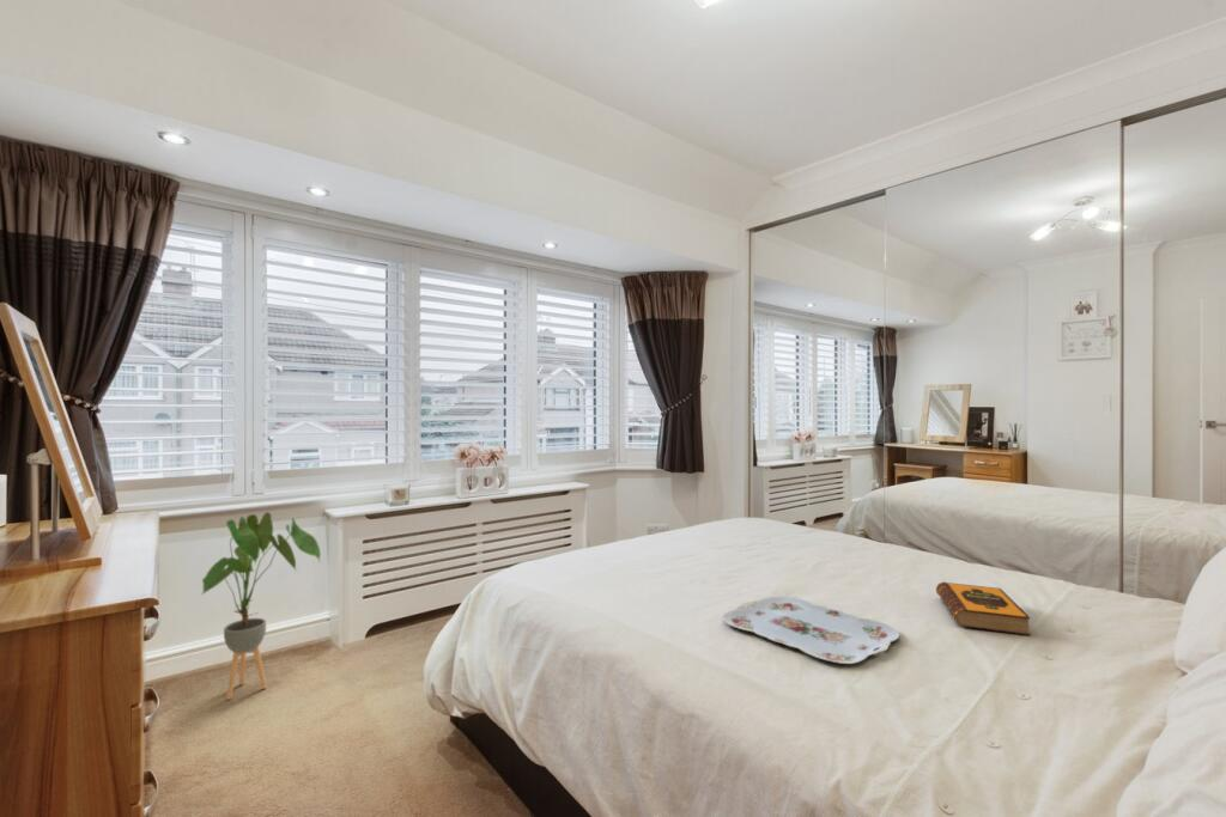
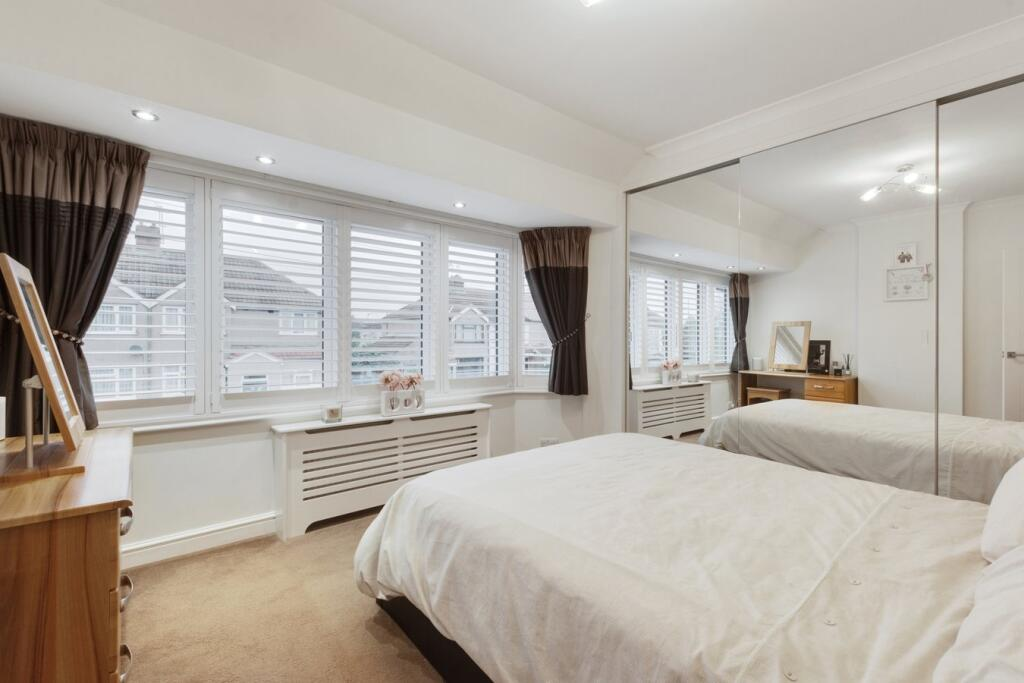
- house plant (253, 599)
- hardback book (978, 605)
- serving tray (807, 627)
